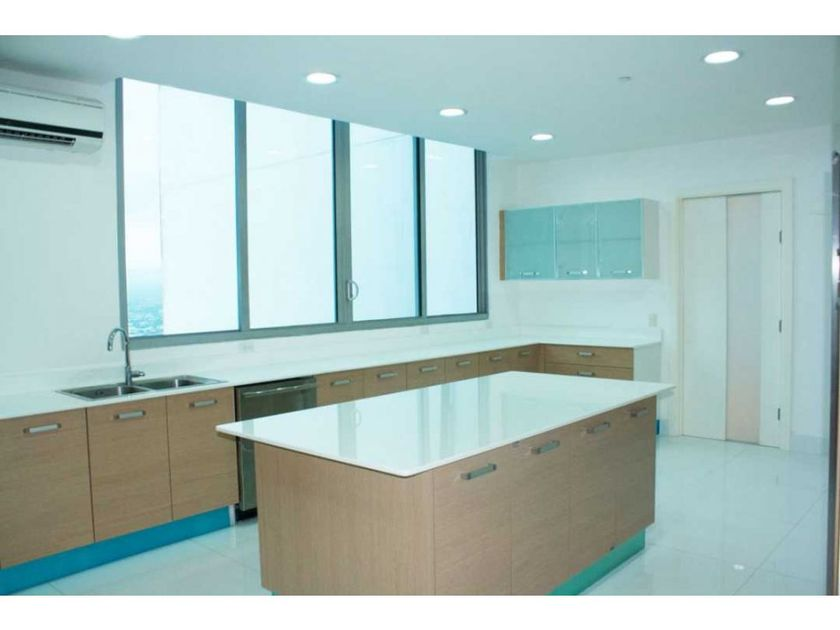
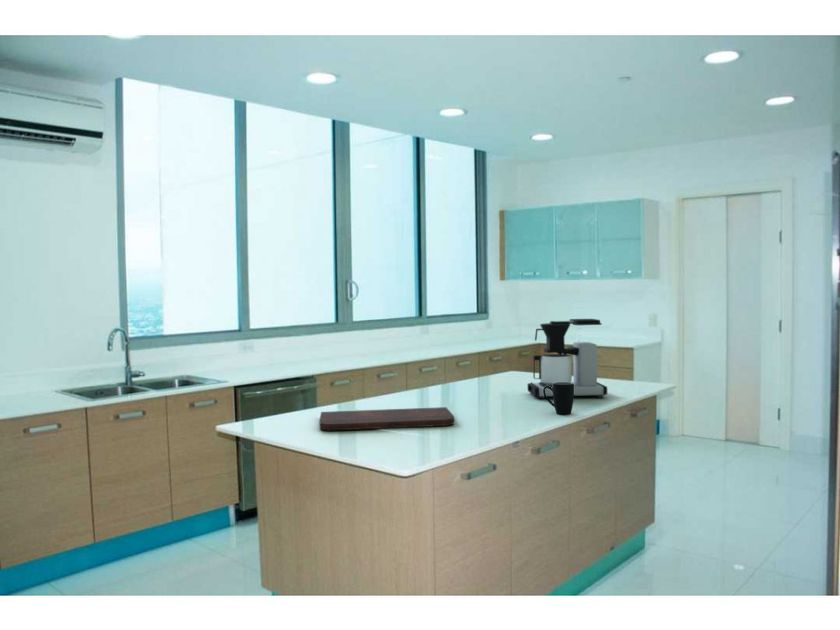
+ coffee maker (566, 358)
+ cutting board (386, 418)
+ mug (558, 397)
